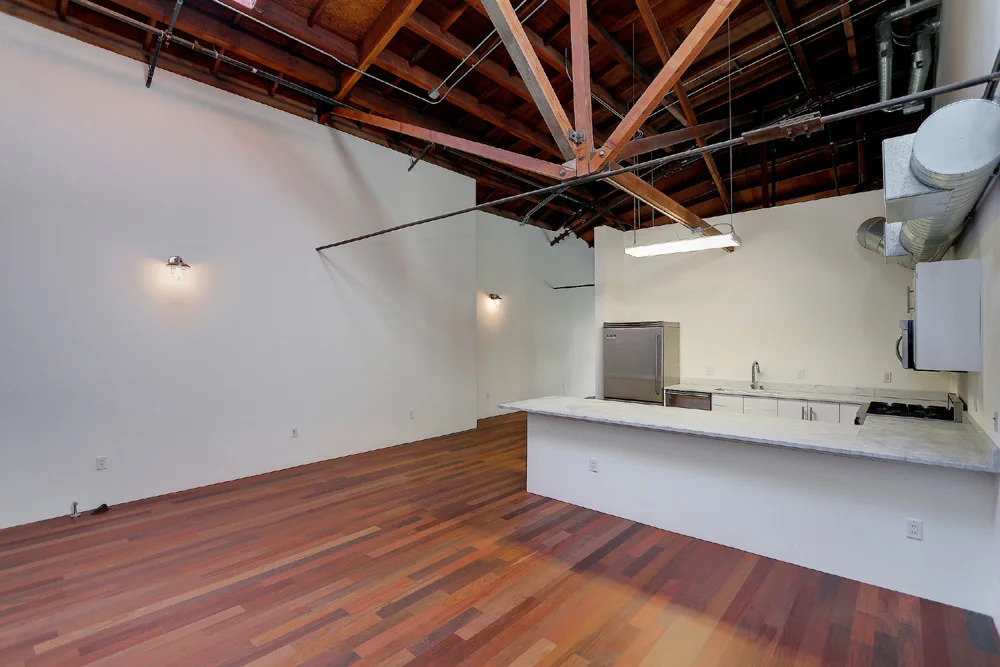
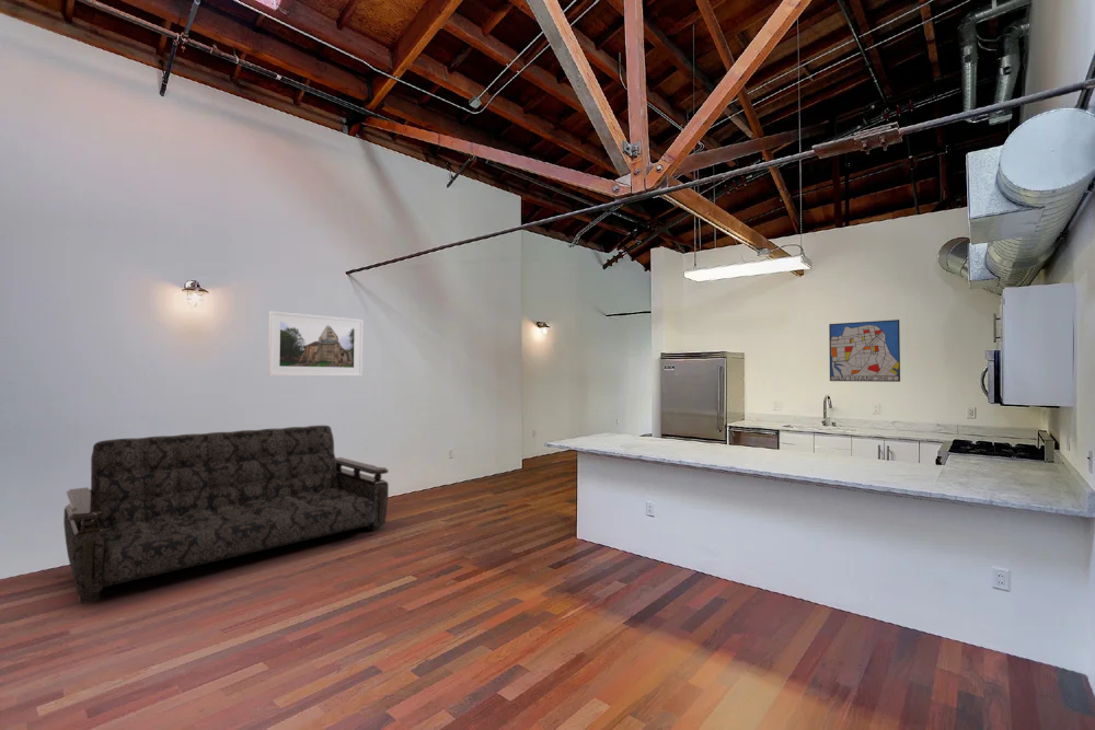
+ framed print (319, 346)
+ wall art (863, 351)
+ sofa (245, 490)
